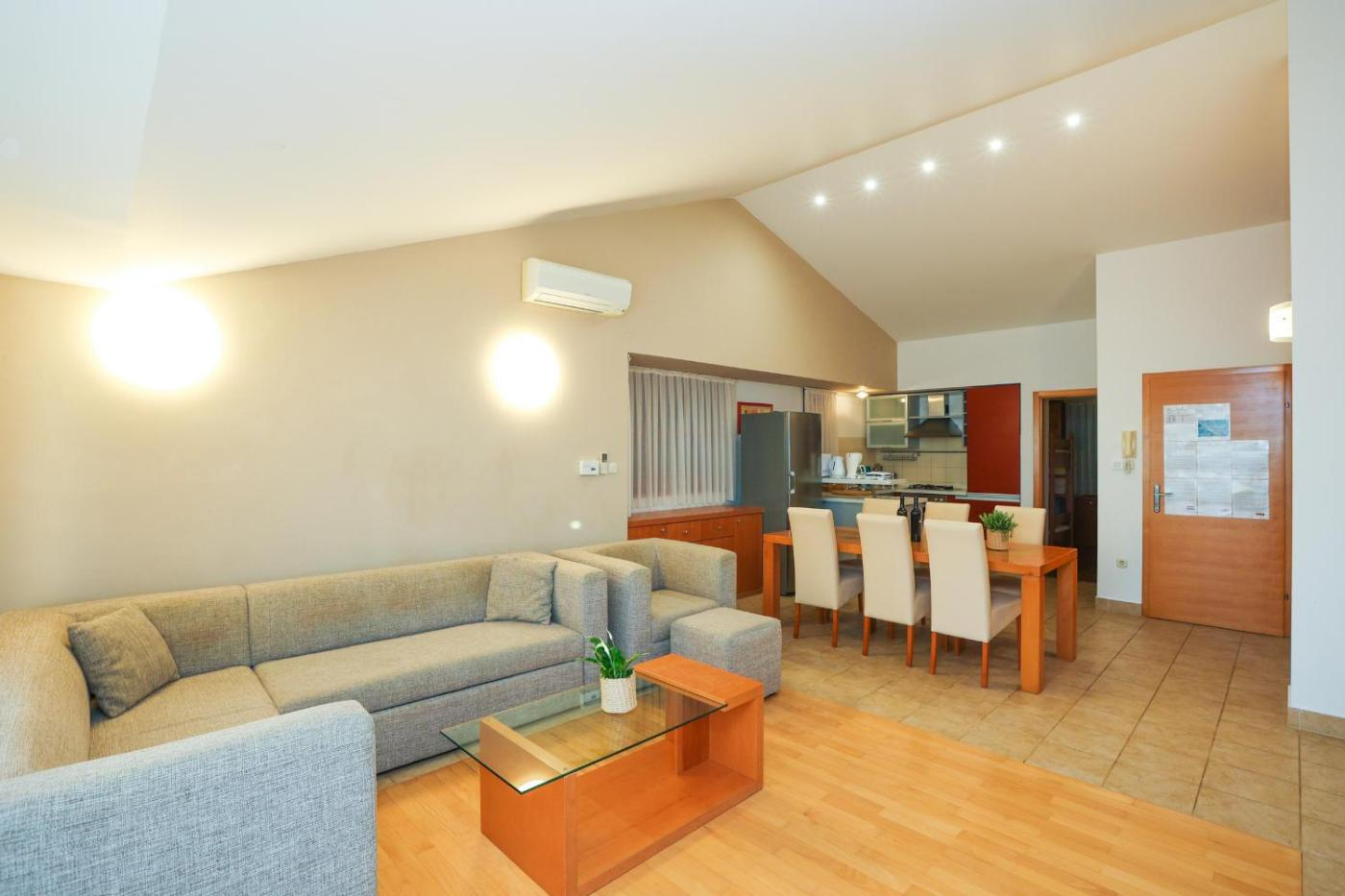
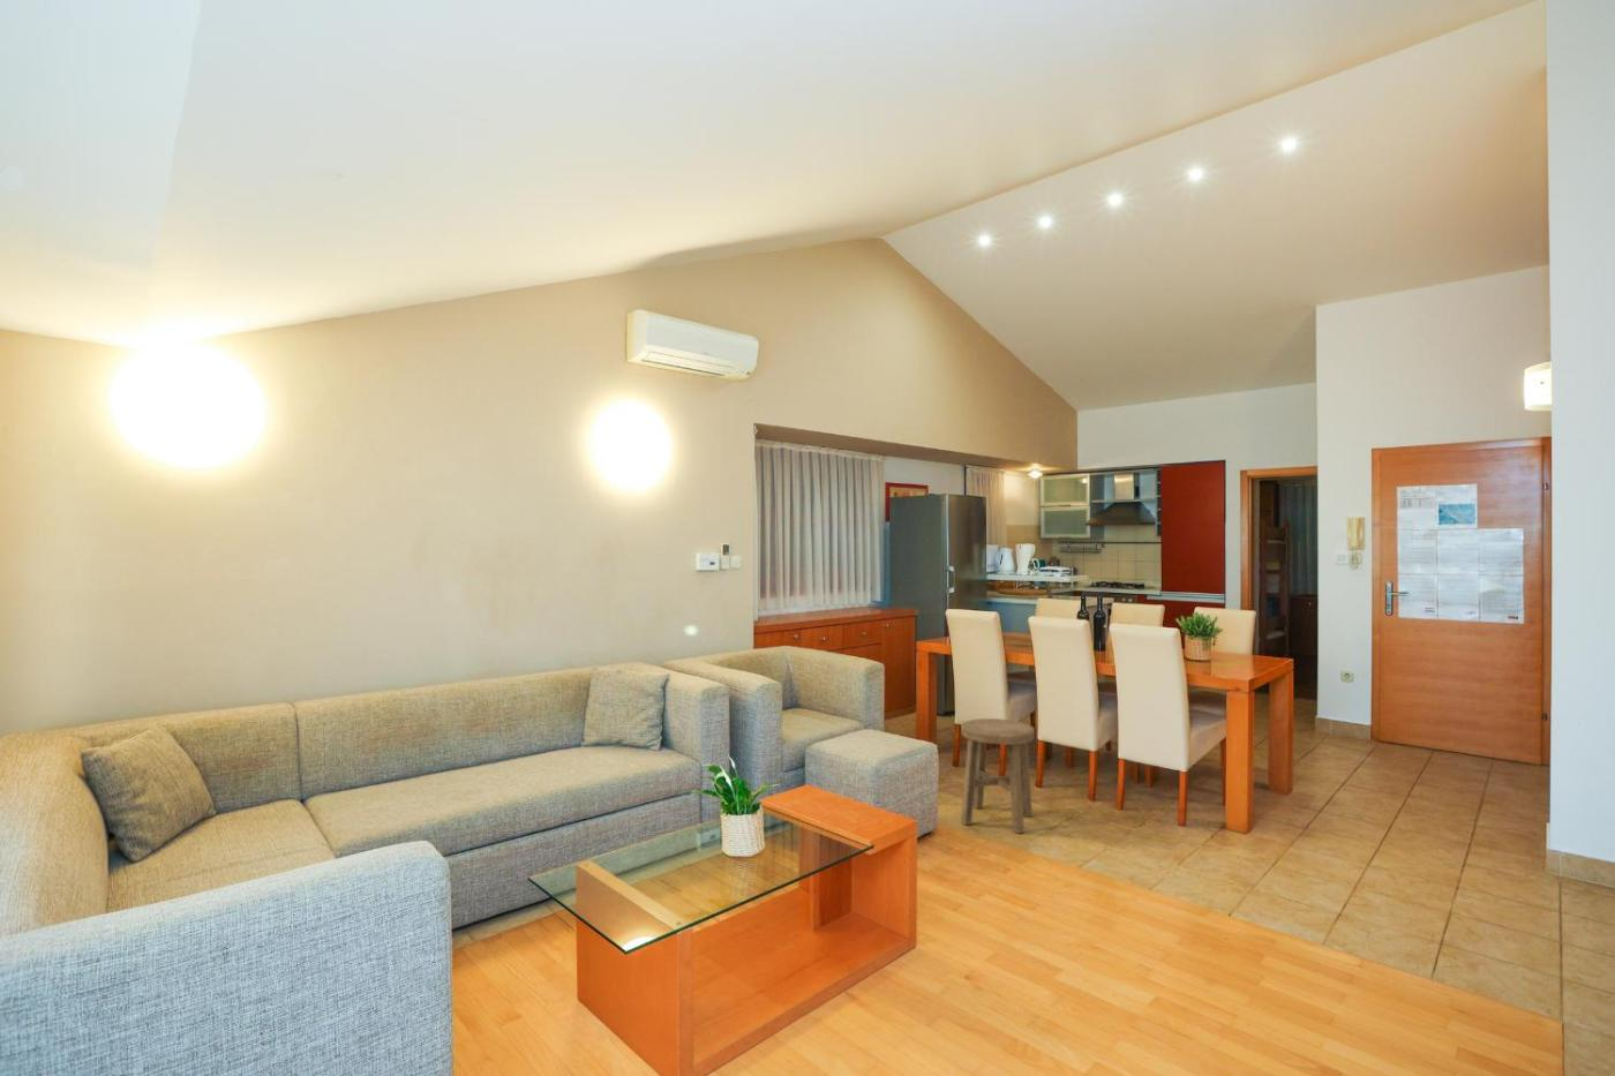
+ stool (995, 776)
